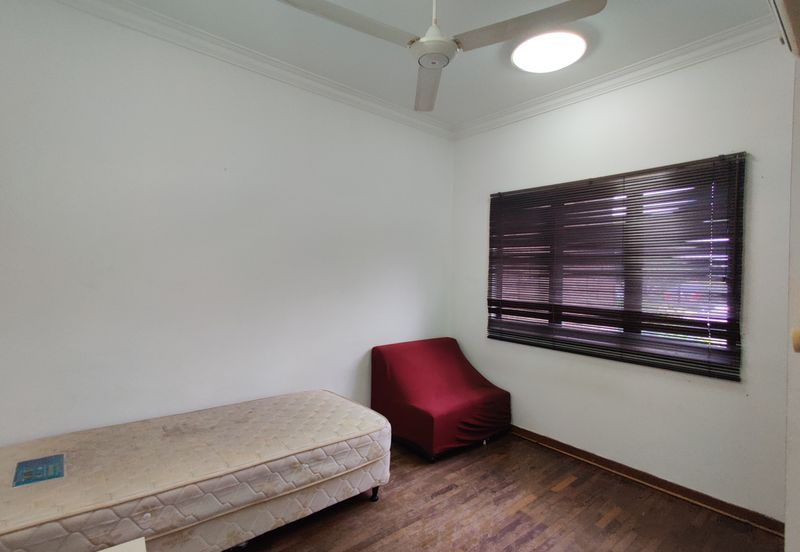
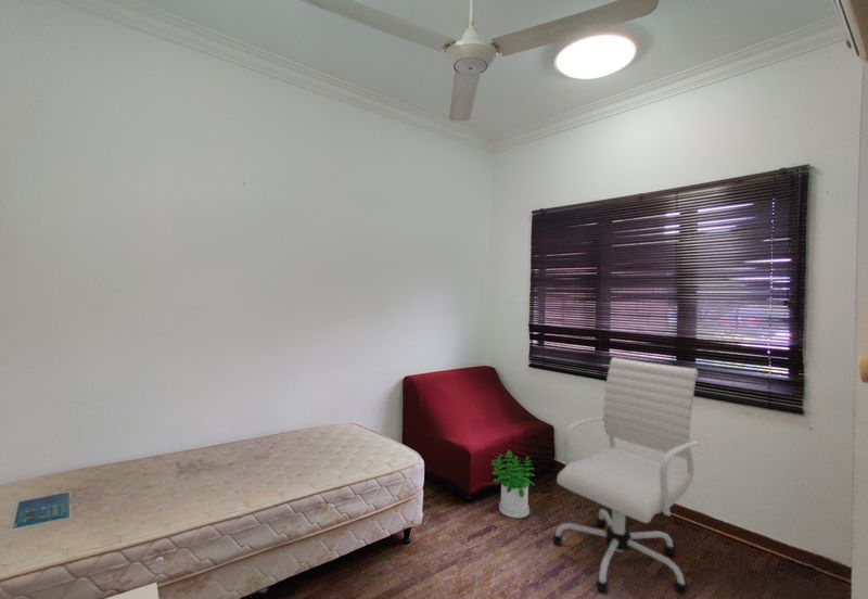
+ office chair (623, 462)
+ potted plant (511, 483)
